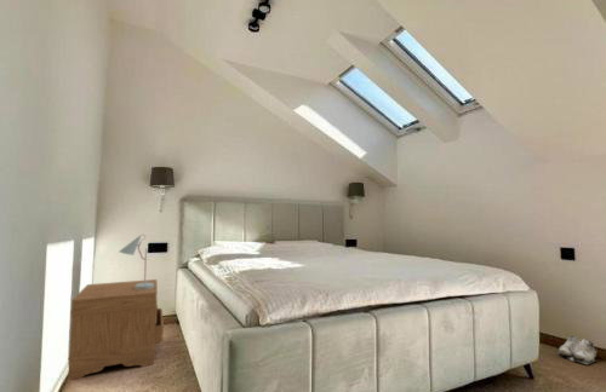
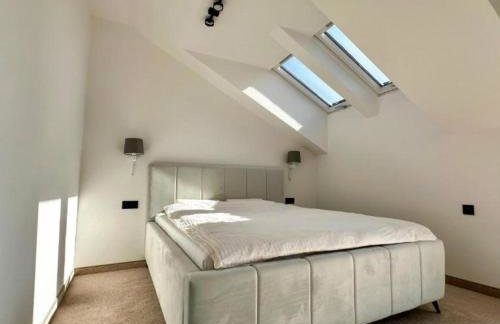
- shoe (577, 347)
- table lamp (142, 258)
- nightstand (122, 322)
